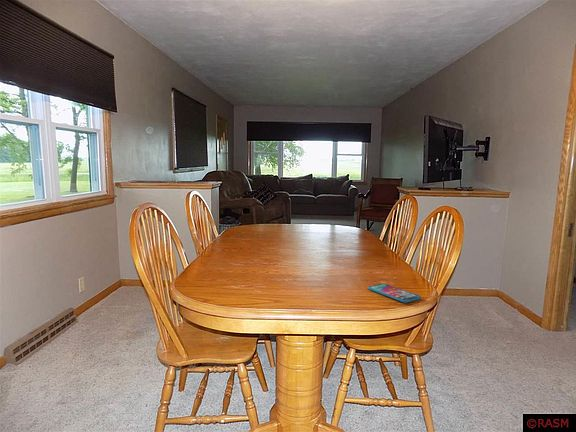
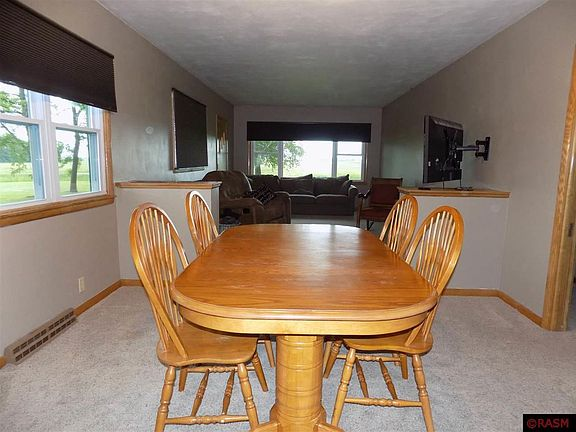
- smartphone (393, 292)
